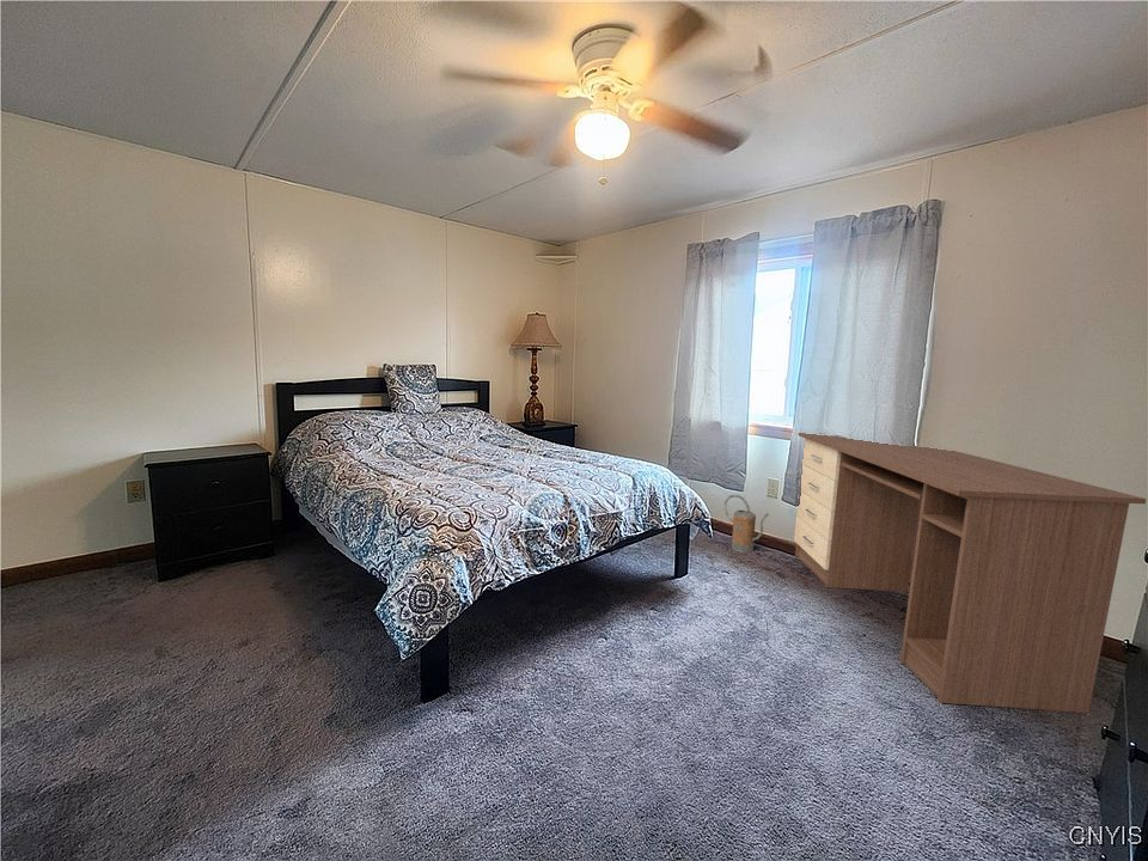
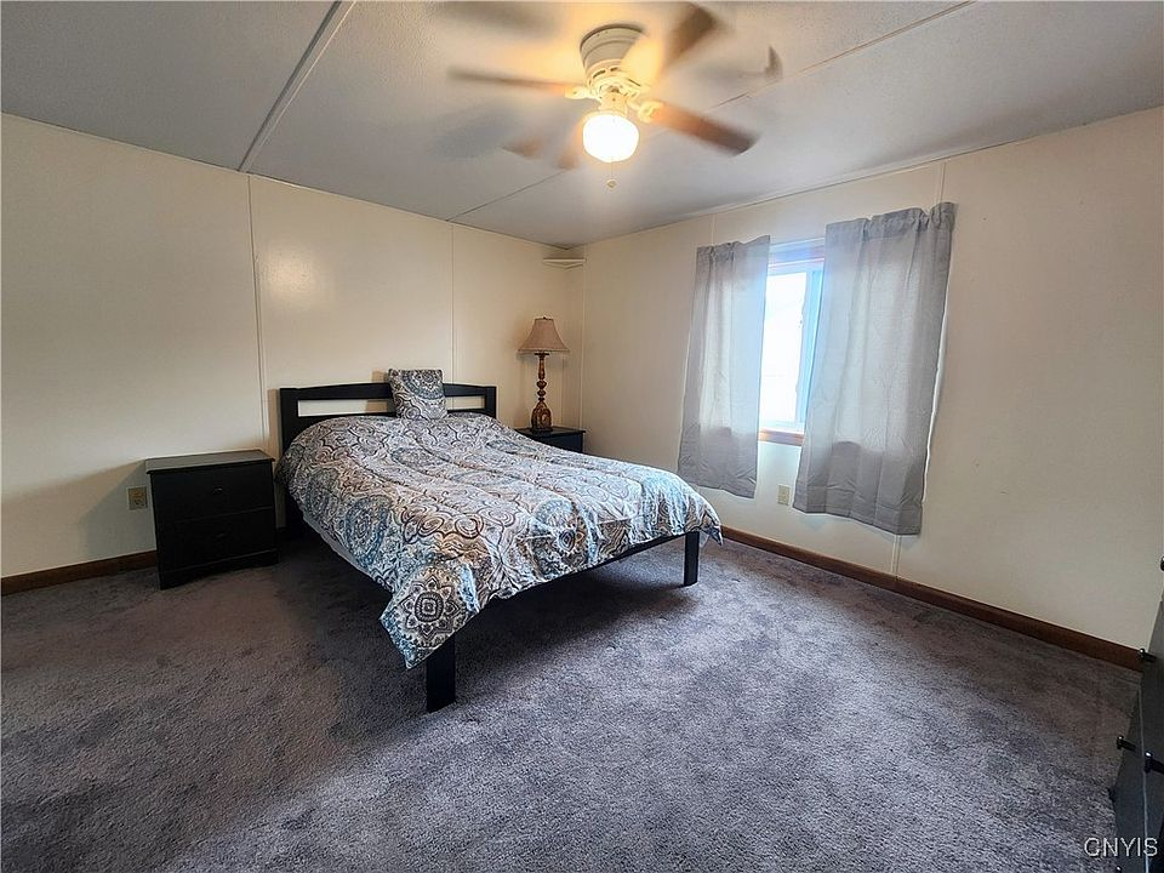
- desk (909, 535)
- watering can (744, 523)
